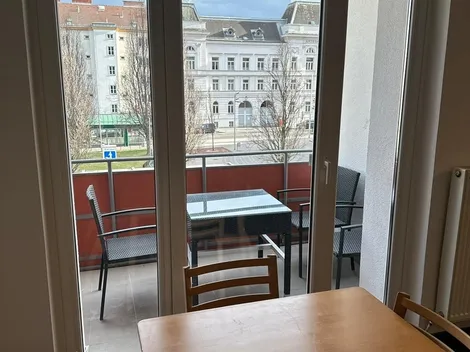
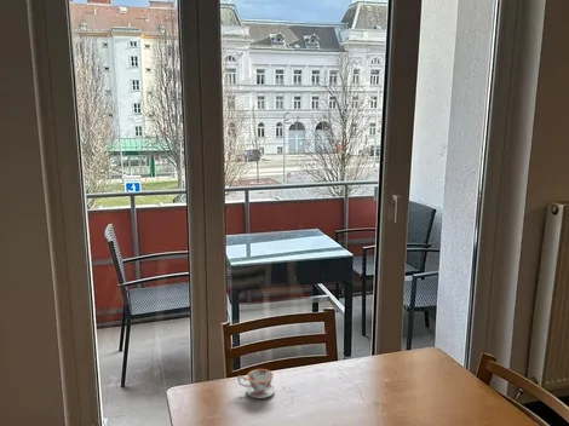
+ teacup (255, 384)
